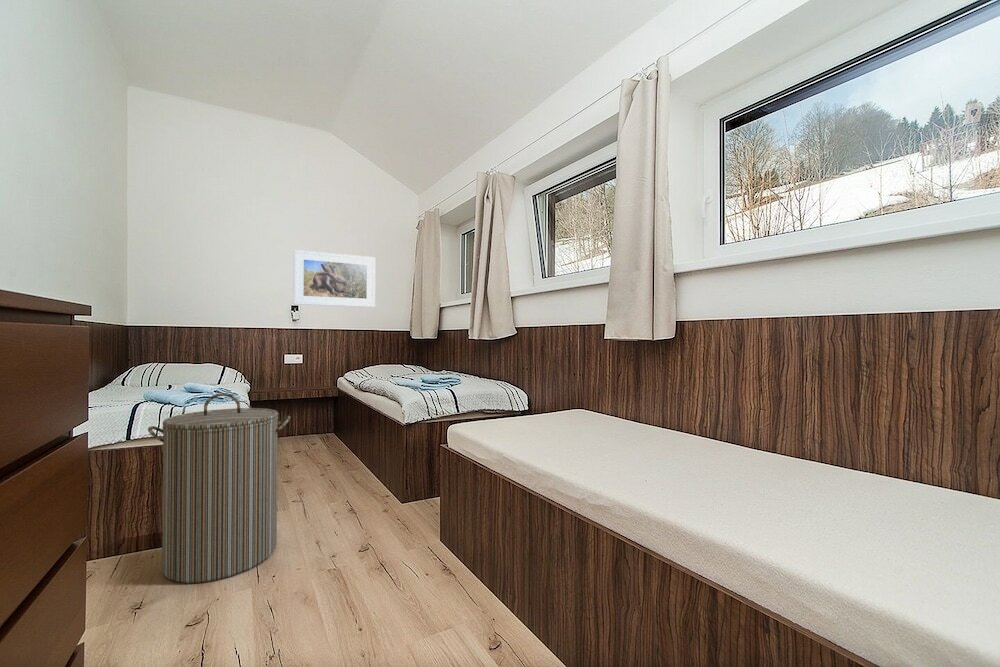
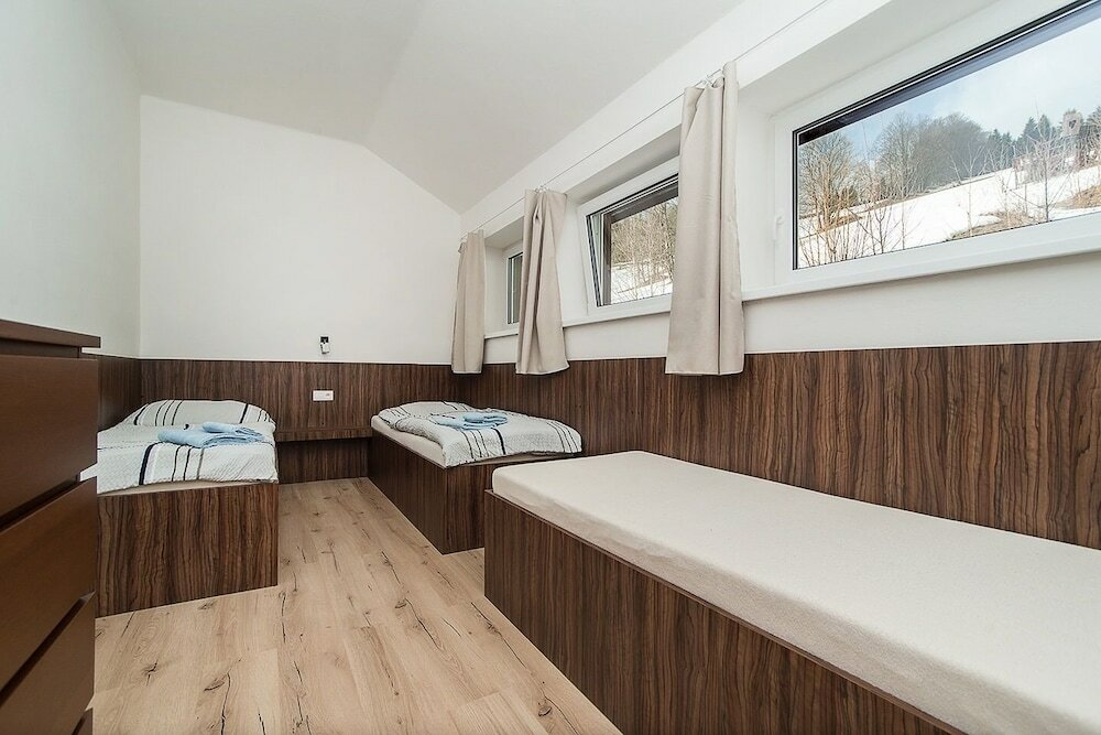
- laundry hamper (223, 474)
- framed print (336, 279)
